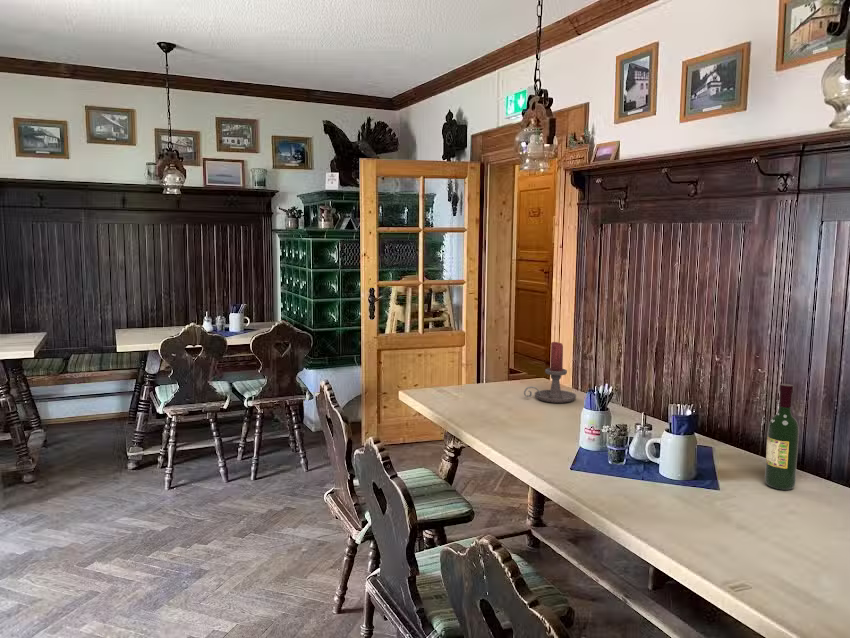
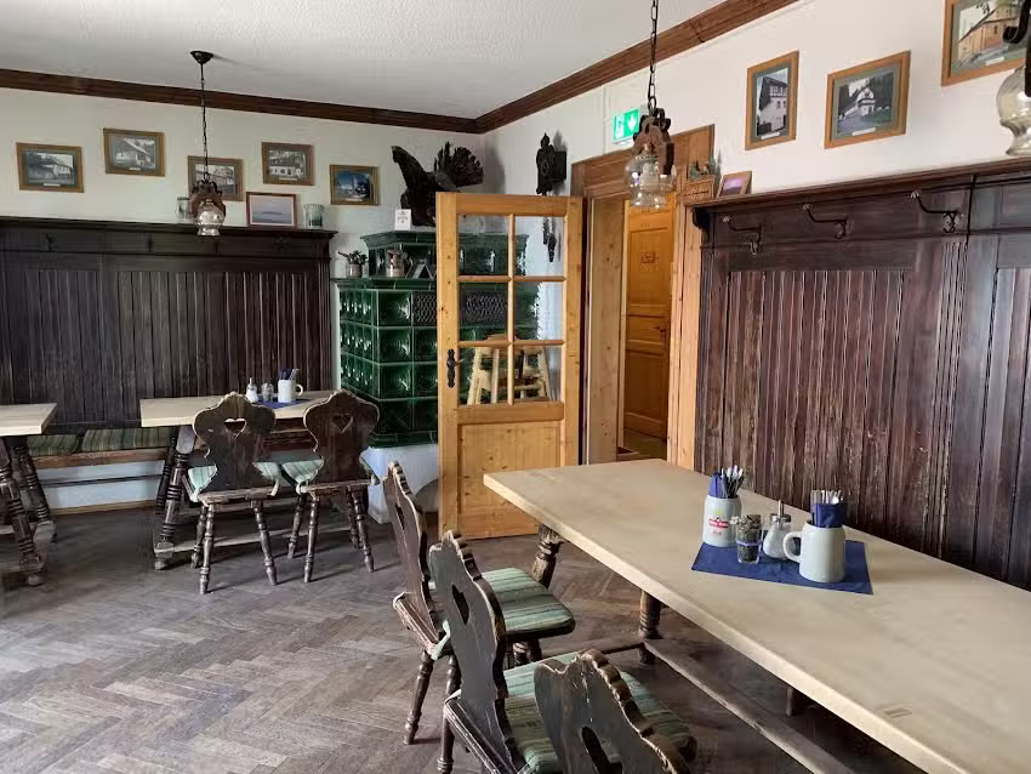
- wine bottle (782, 436)
- candle holder (550, 370)
